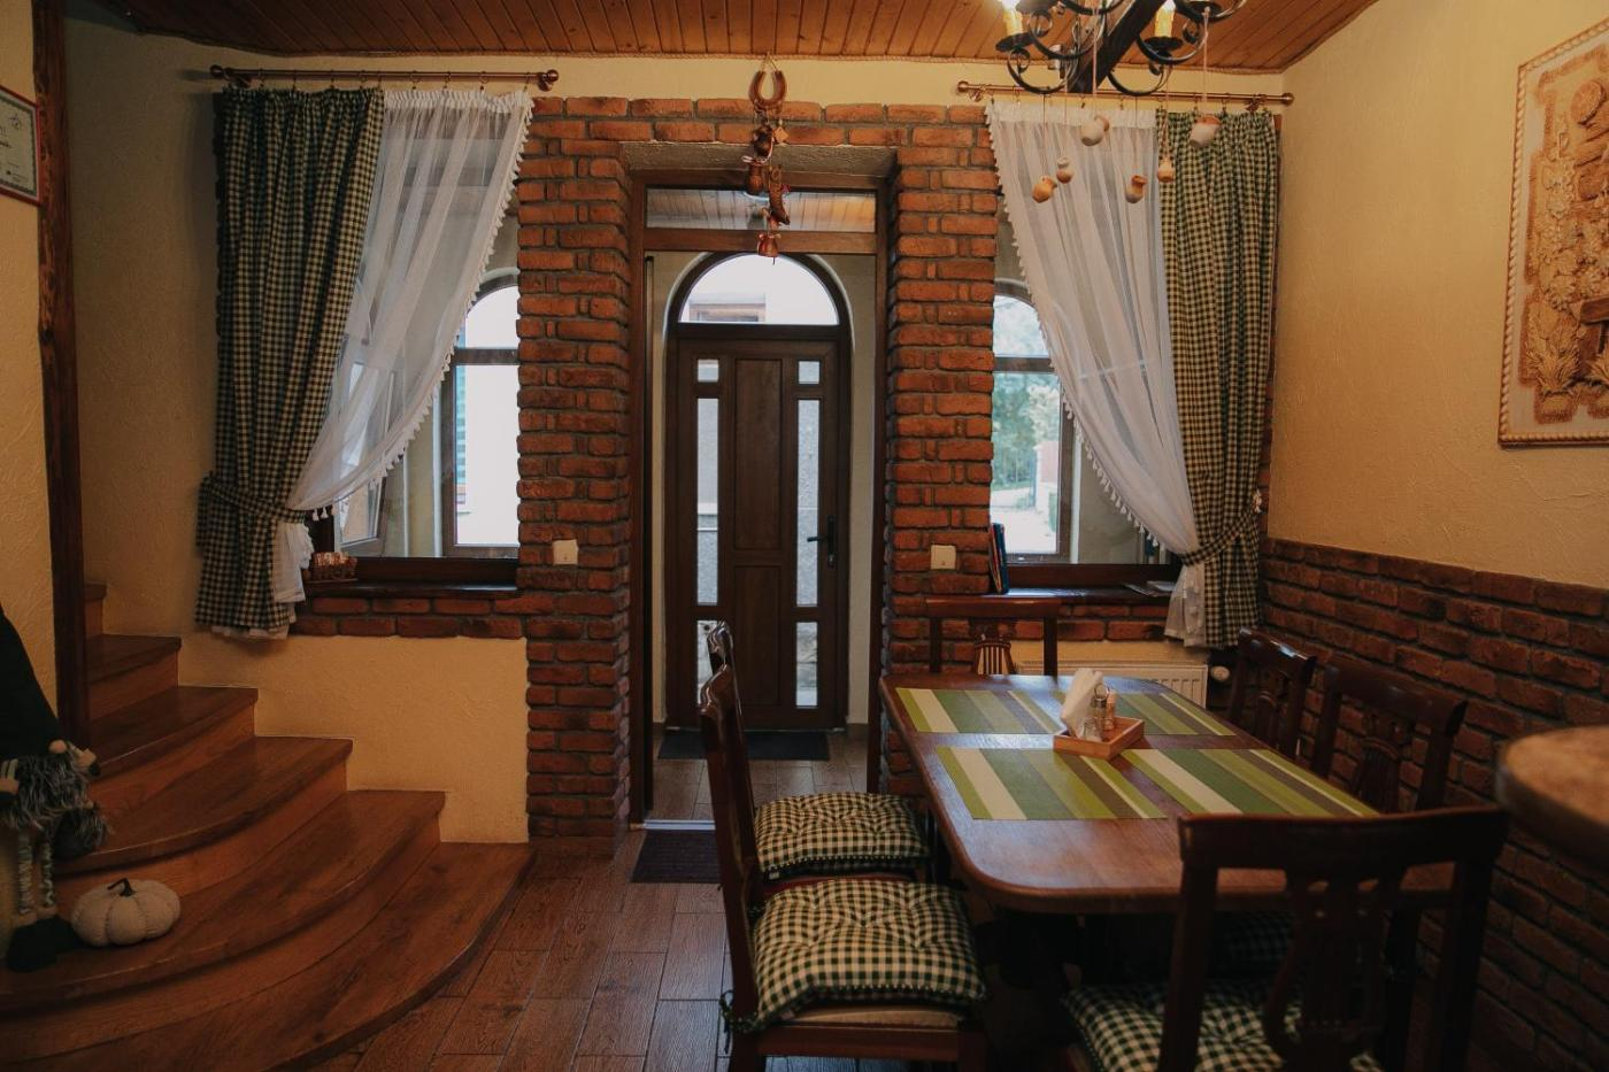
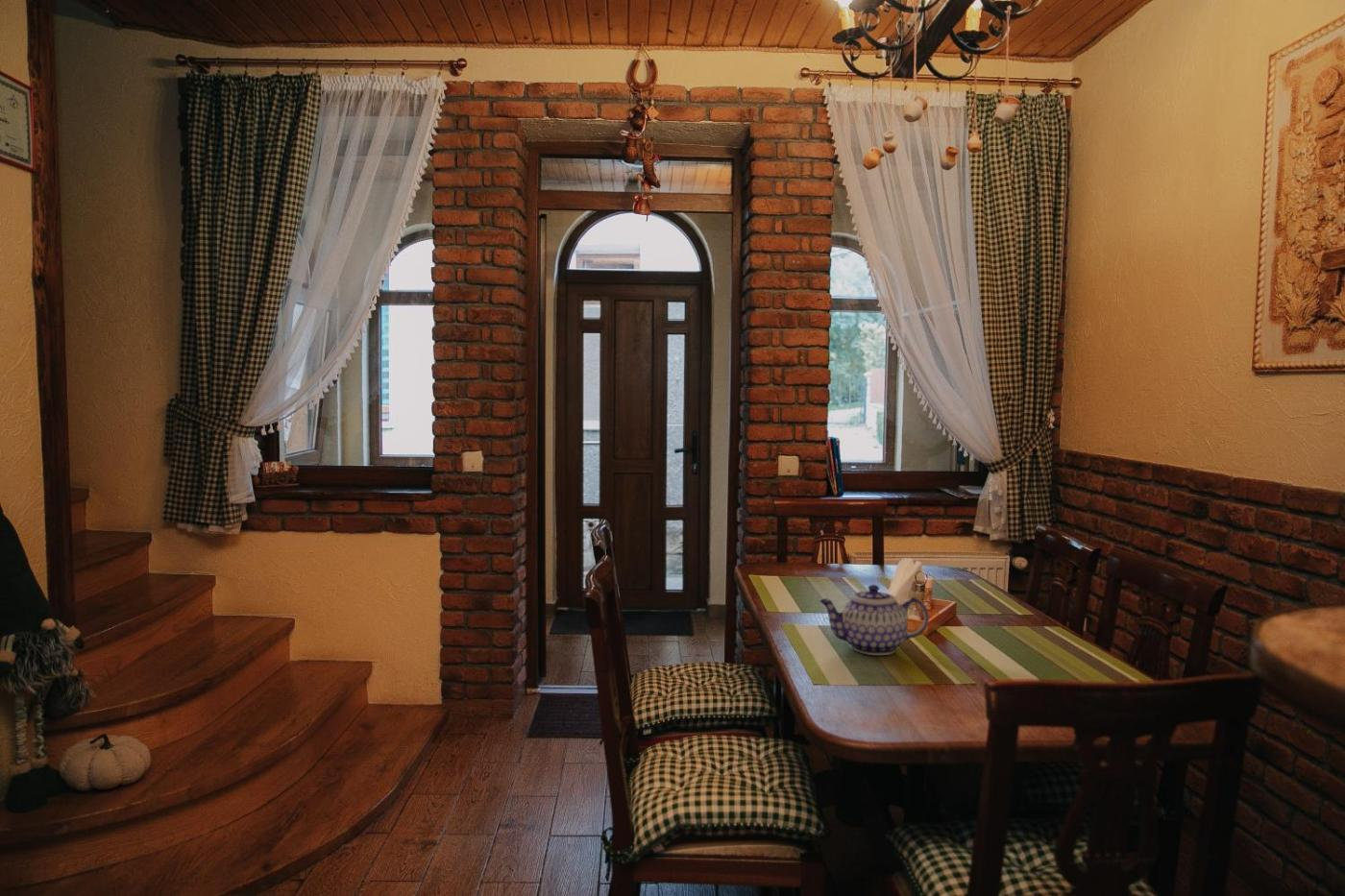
+ teapot (873, 617)
